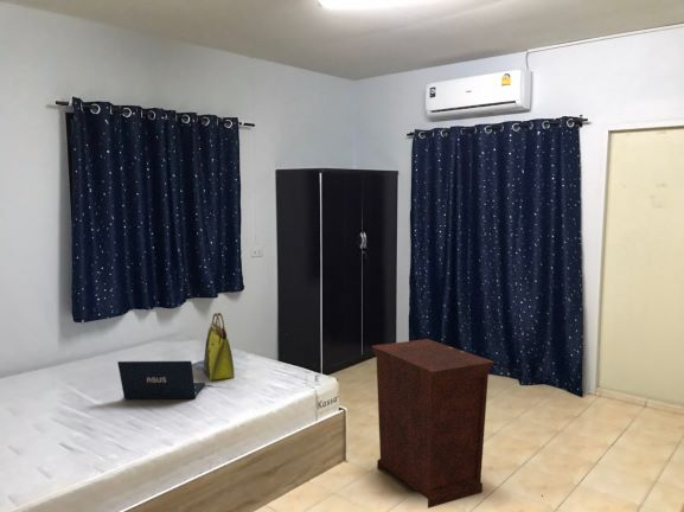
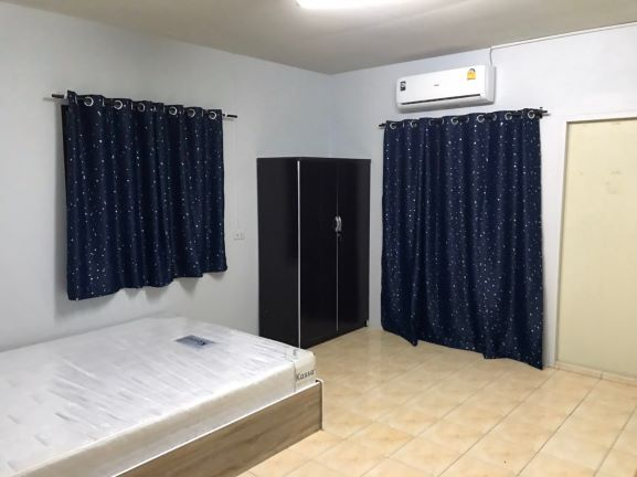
- laptop (164, 373)
- tote bag (218, 344)
- nightstand (429, 417)
